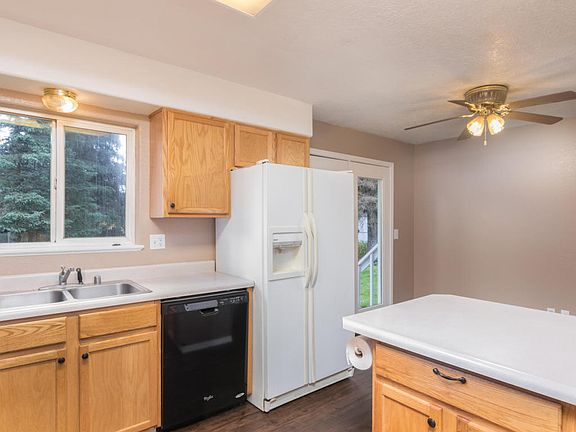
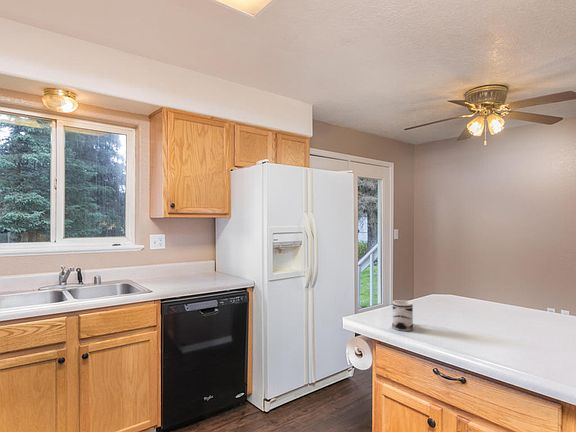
+ mug (403, 313)
